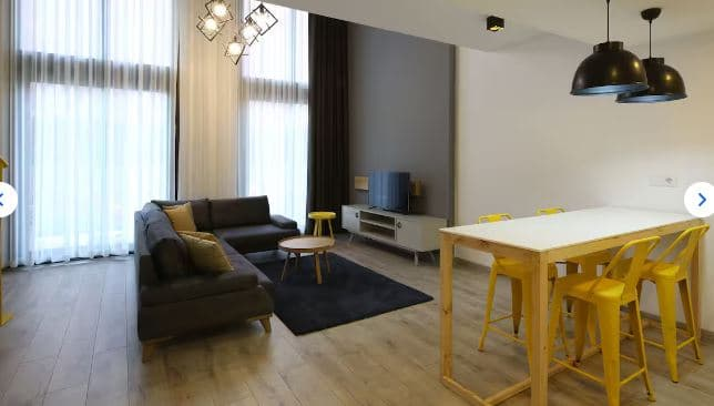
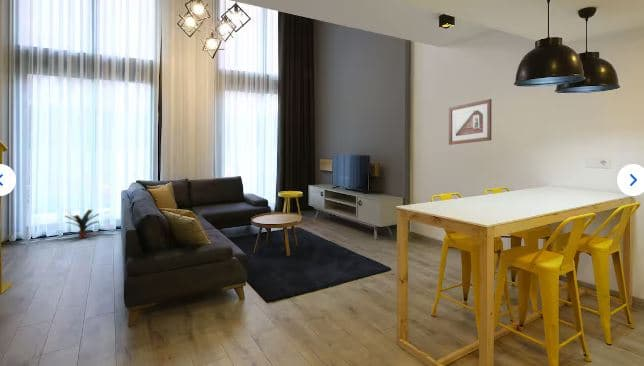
+ potted plant (80, 222)
+ picture frame (468, 123)
